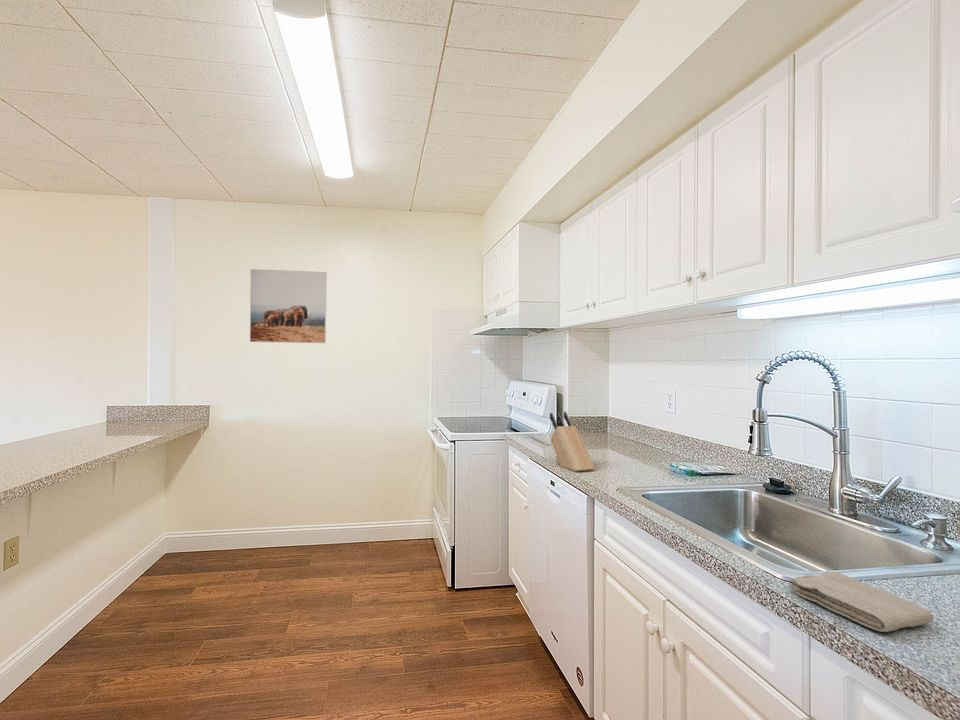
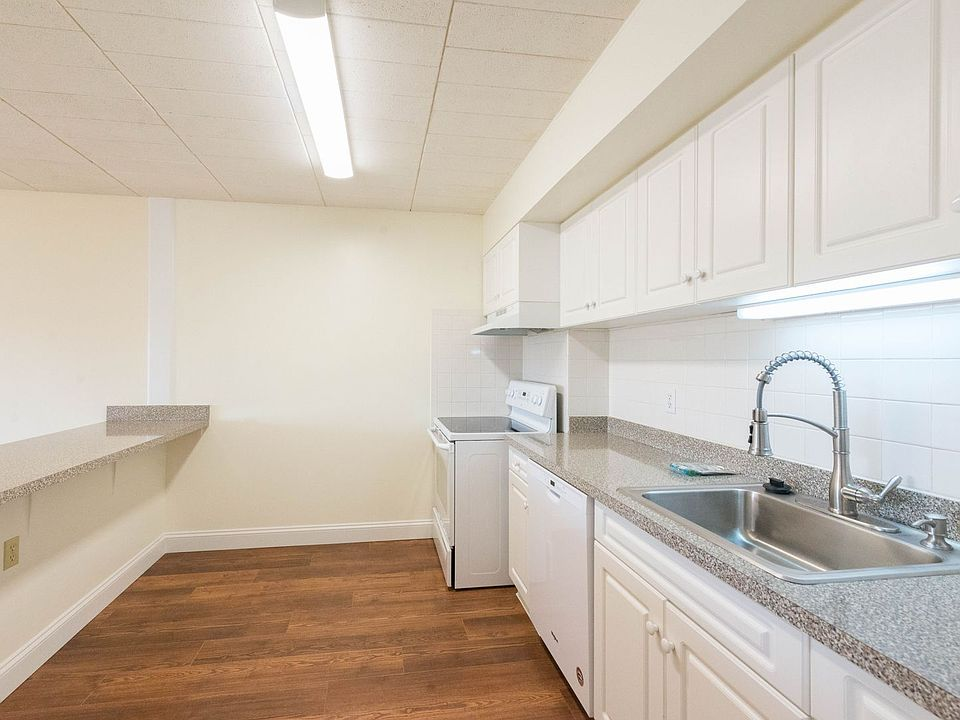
- knife block (569, 439)
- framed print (288, 306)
- washcloth (855, 598)
